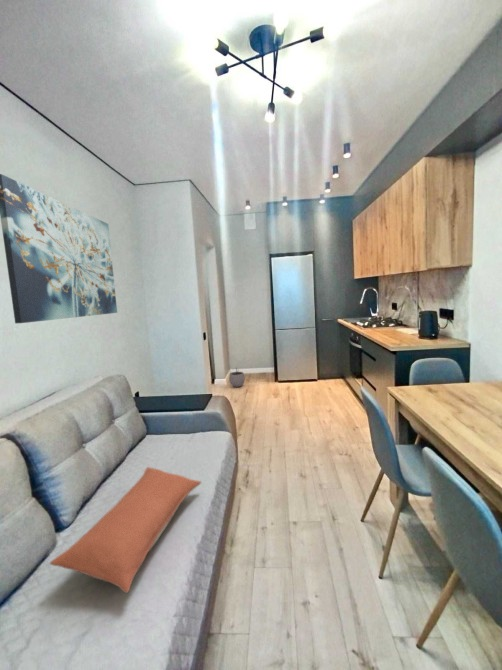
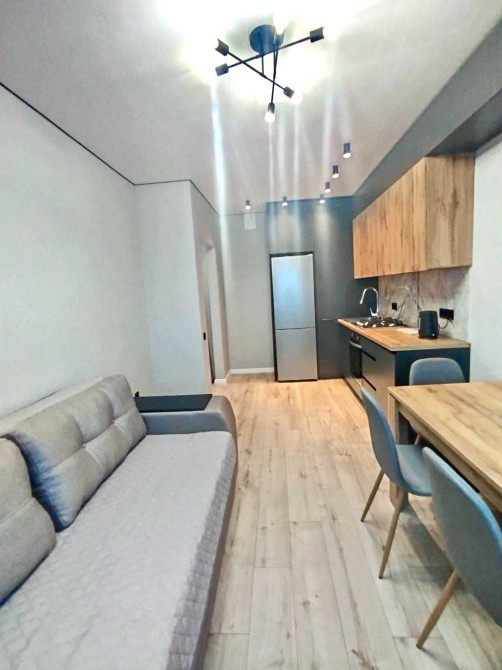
- plant pot (236, 376)
- wall art (72, 262)
- pillow (140, 515)
